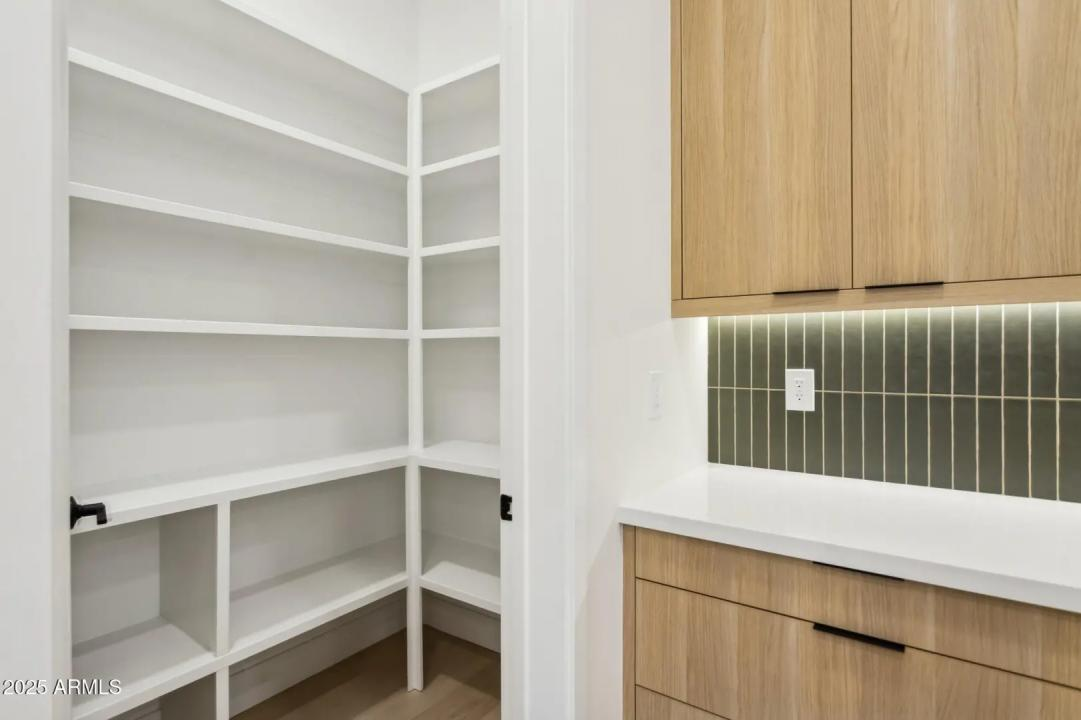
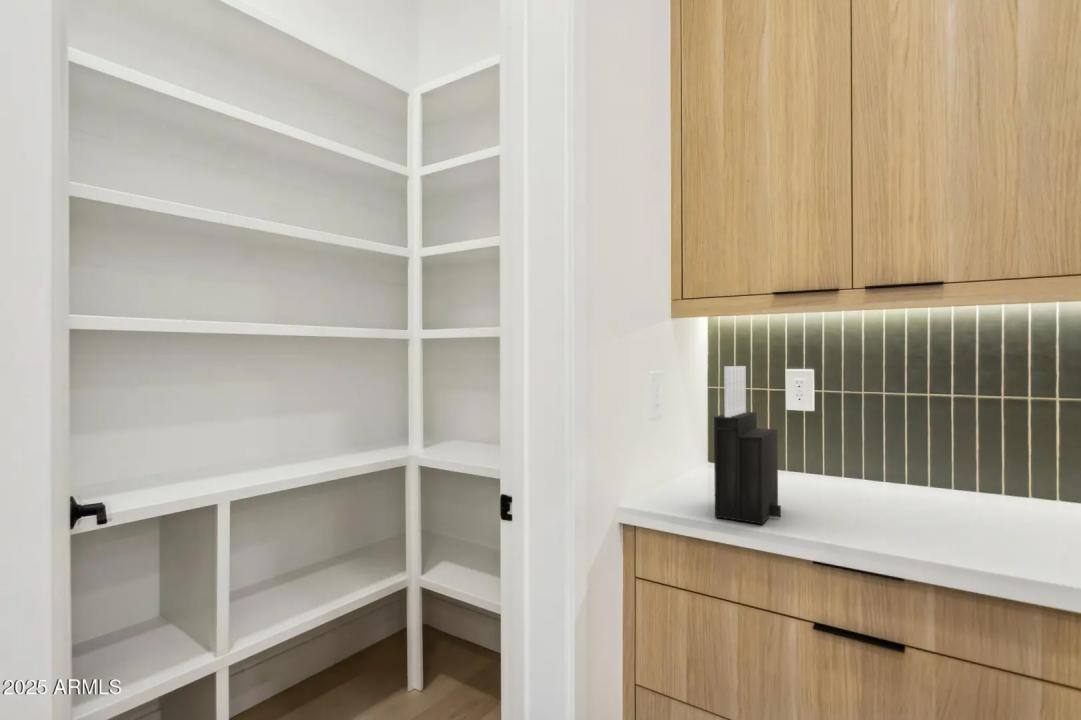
+ knife block (751, 439)
